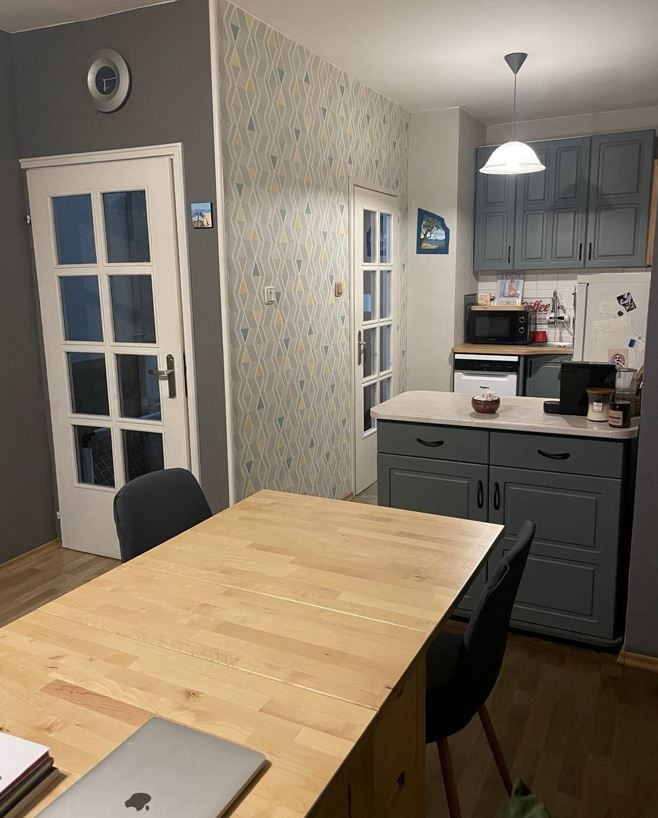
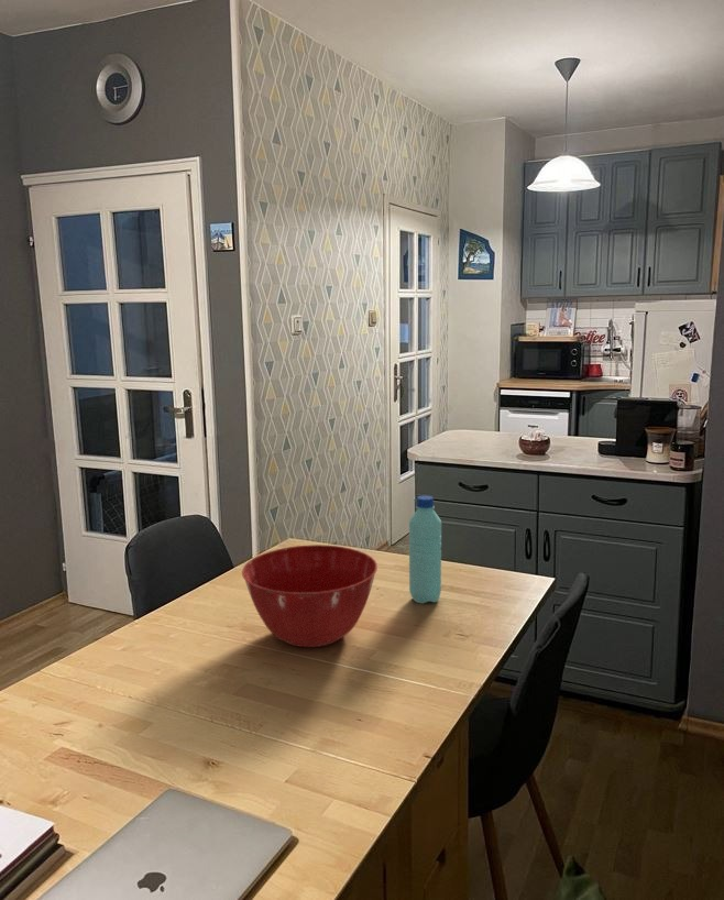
+ mixing bowl (310, 600)
+ water bottle (425, 548)
